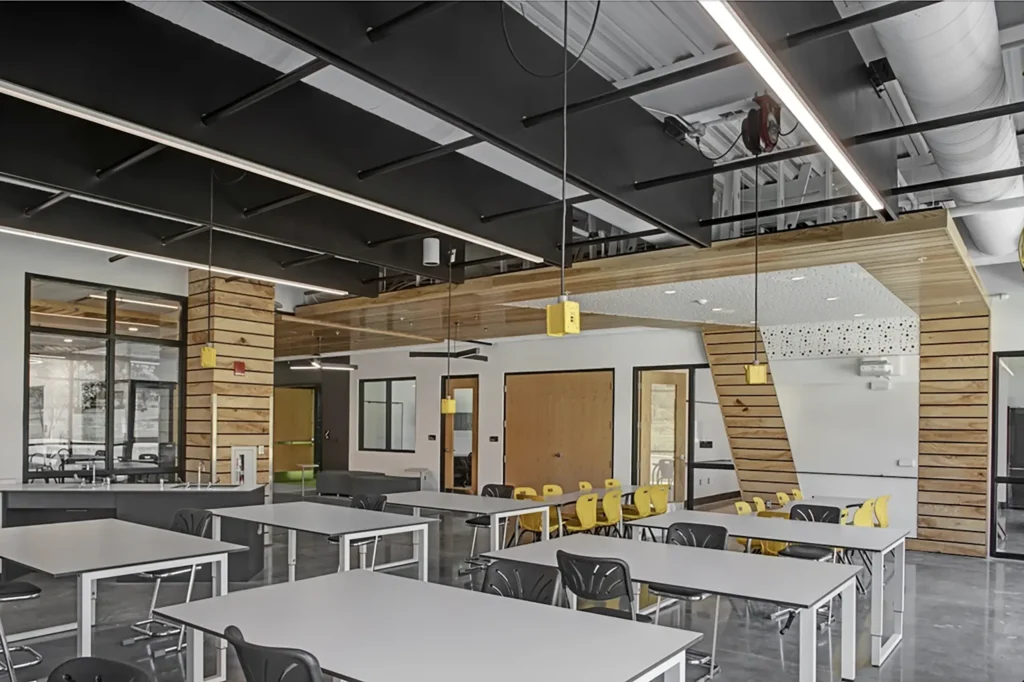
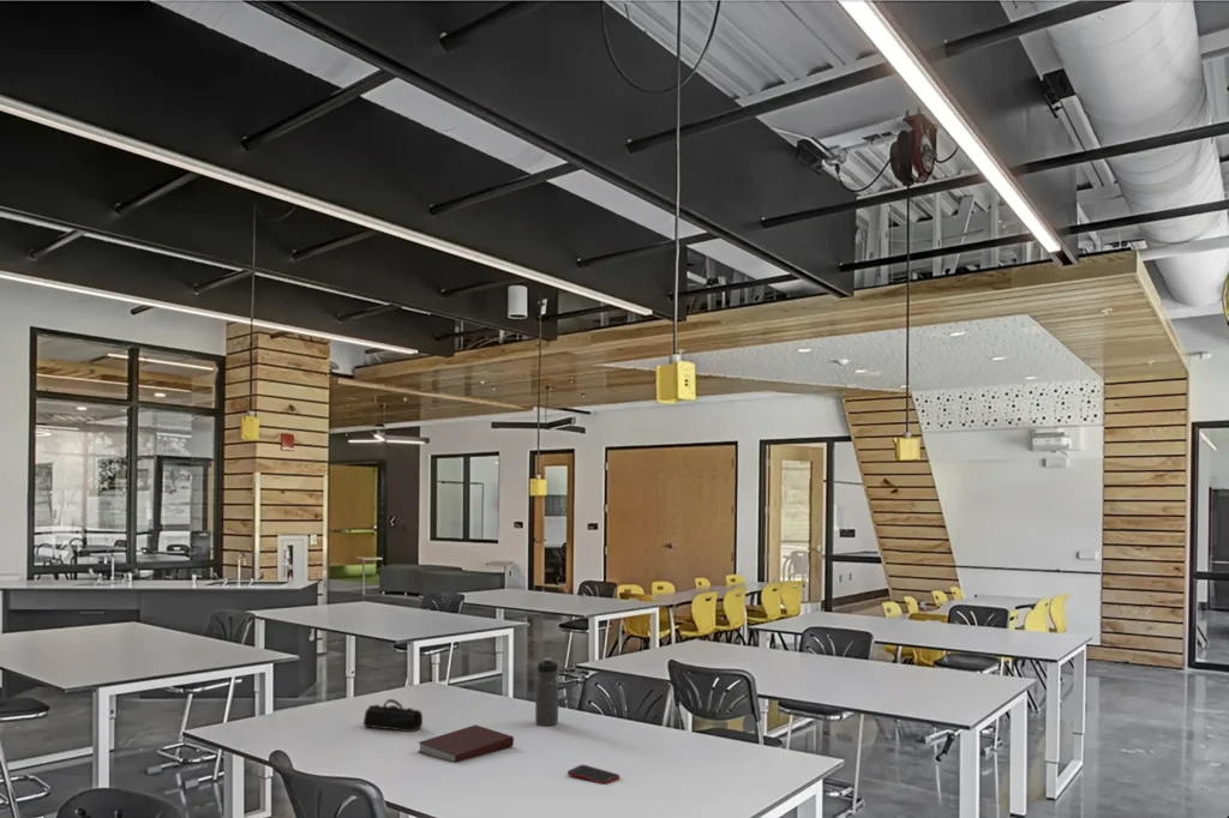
+ pencil case (392, 712)
+ cell phone (593, 774)
+ water bottle (546, 690)
+ notebook (466, 744)
